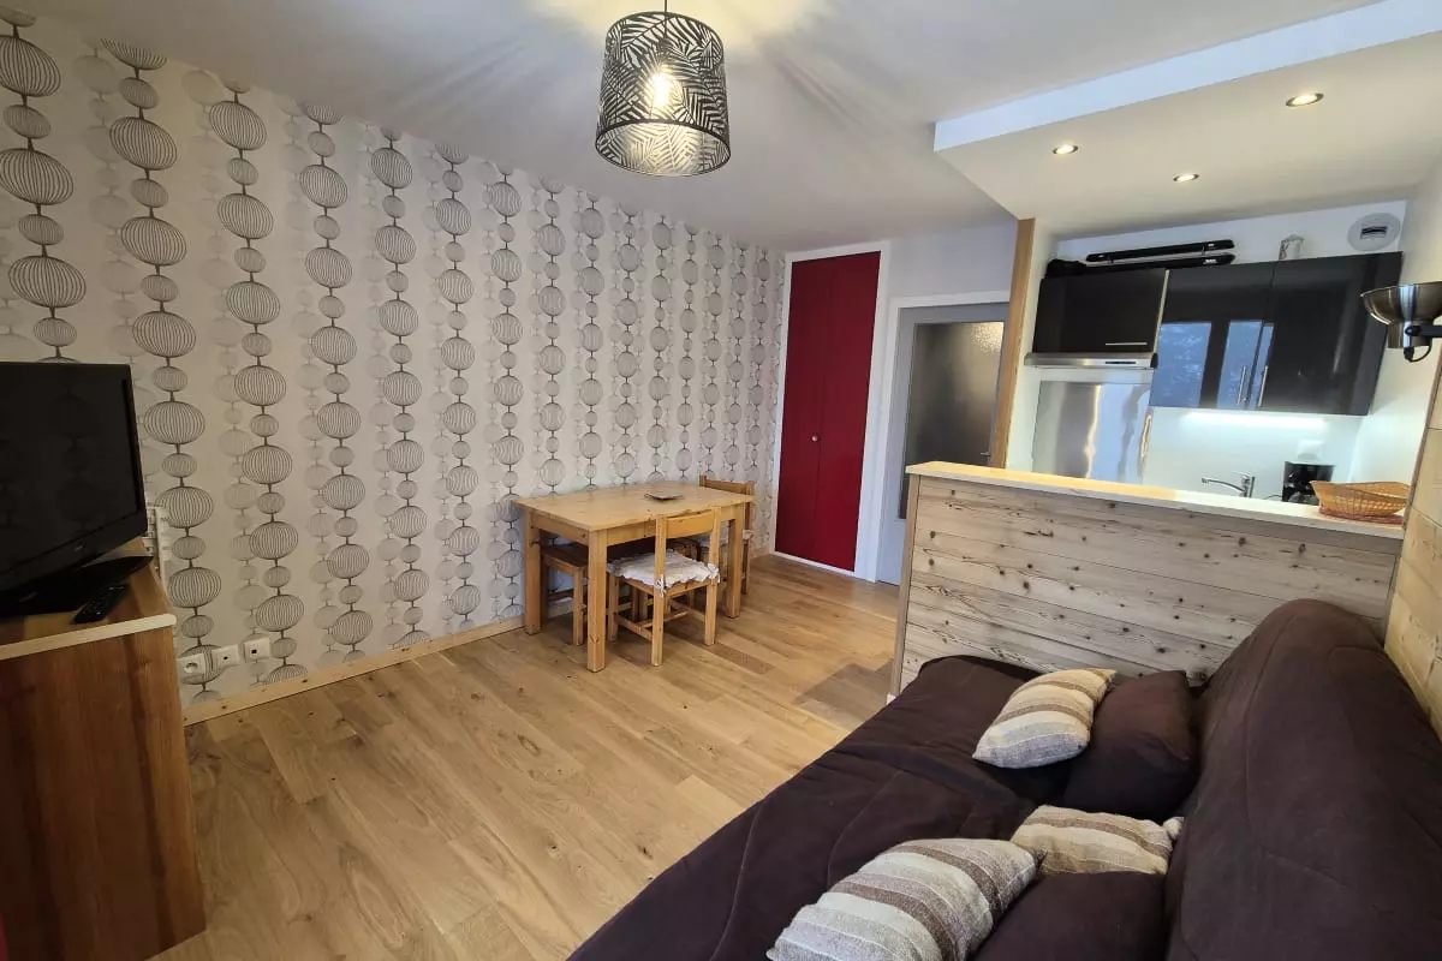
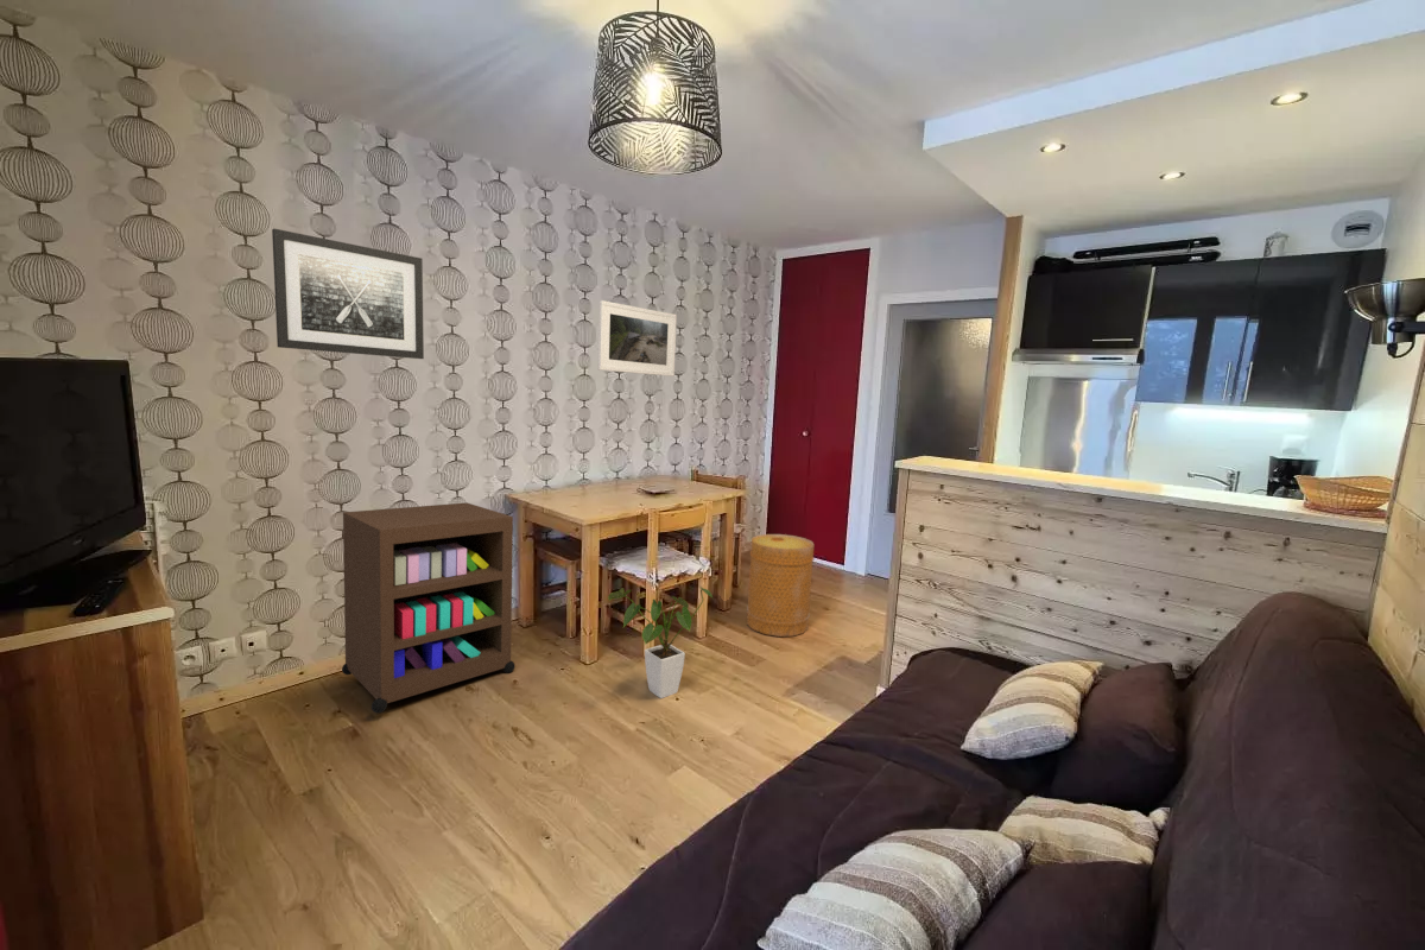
+ house plant (659, 638)
+ storage cabinet (426, 594)
+ basket (779, 583)
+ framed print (639, 341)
+ wall art (354, 299)
